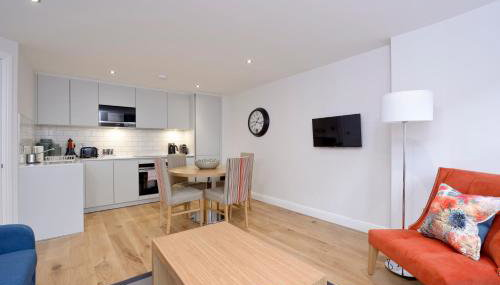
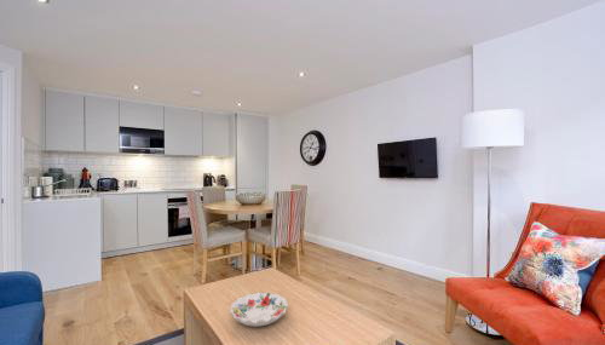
+ decorative bowl (259, 311)
